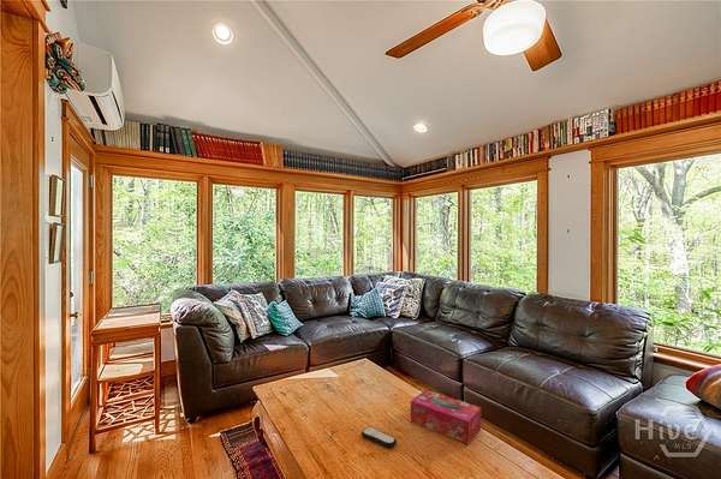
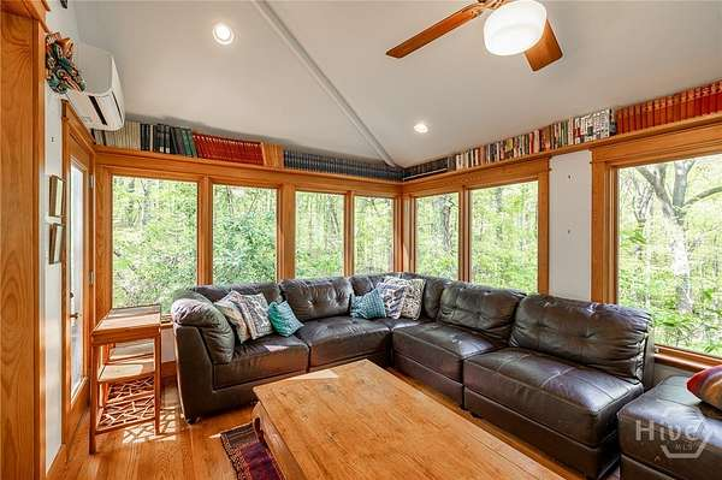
- remote control (379, 436)
- tissue box (445, 414)
